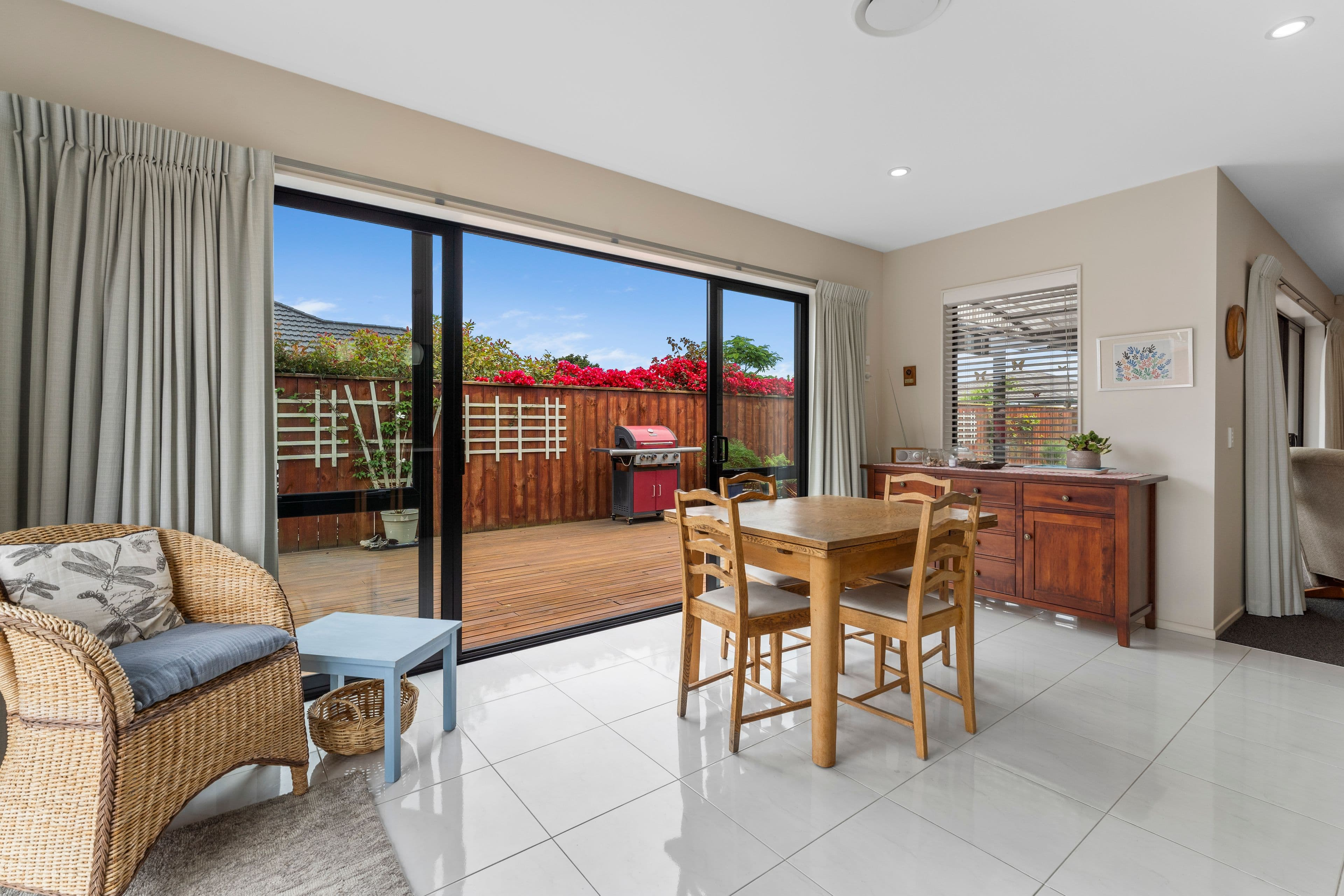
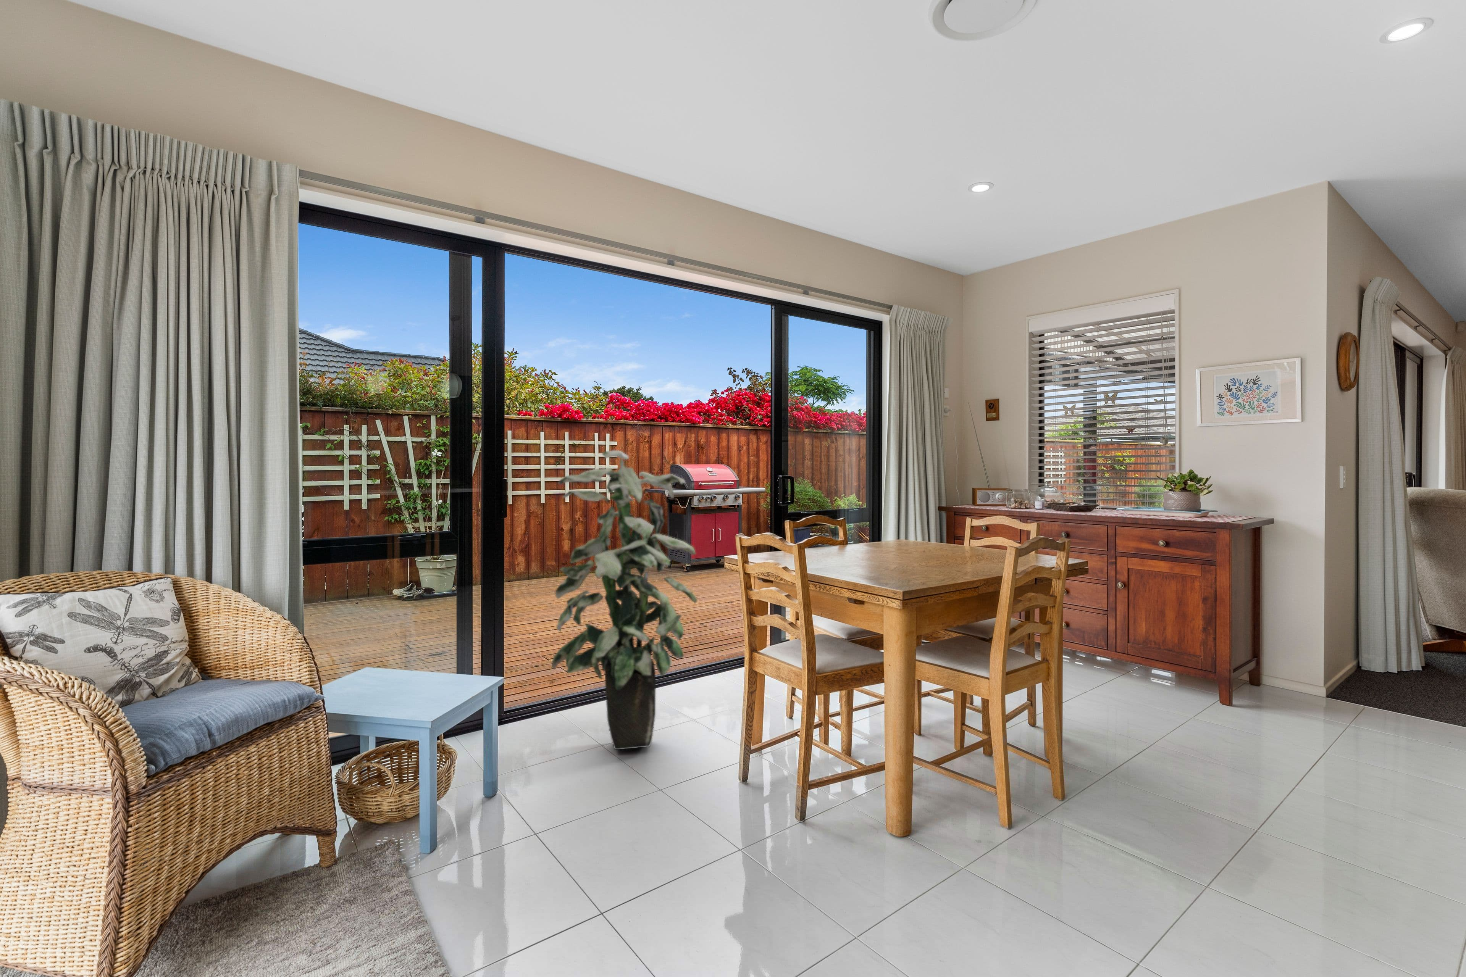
+ indoor plant (621, 596)
